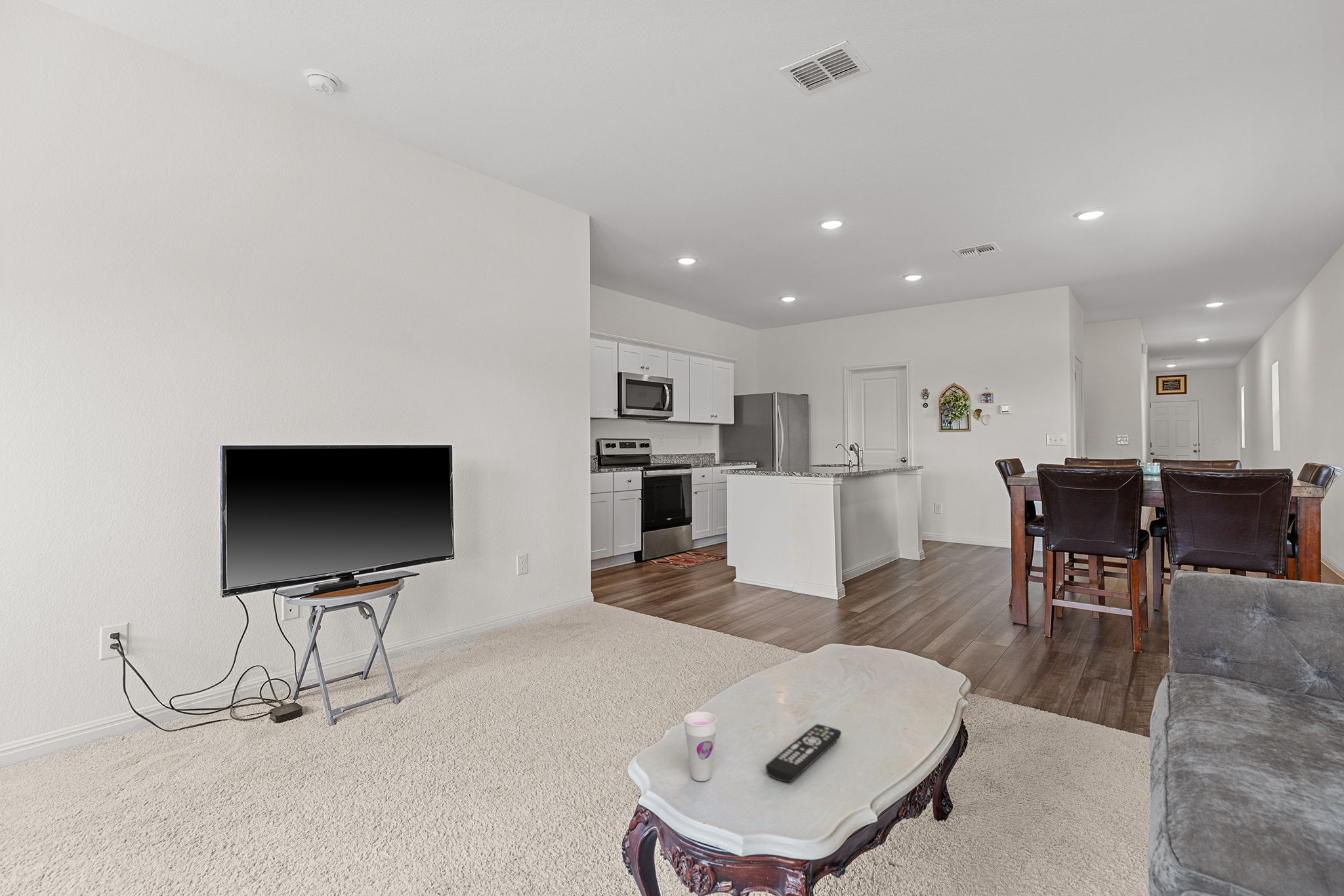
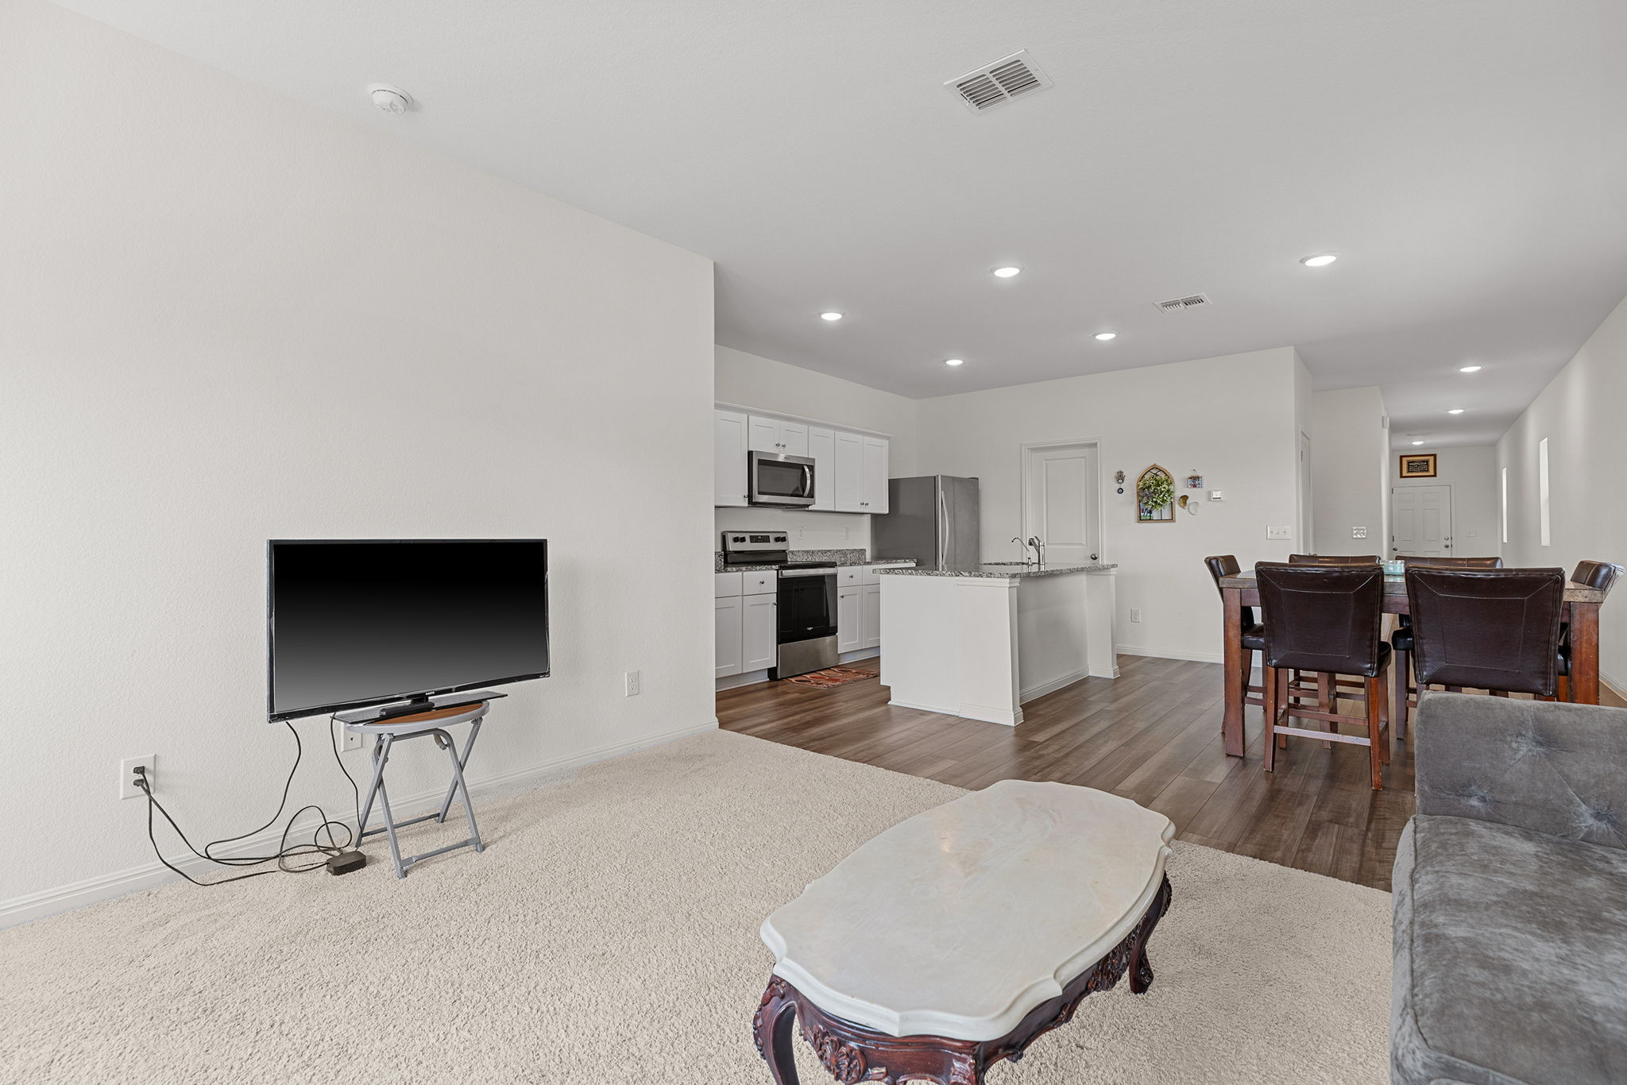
- cup (700, 747)
- remote control (805, 751)
